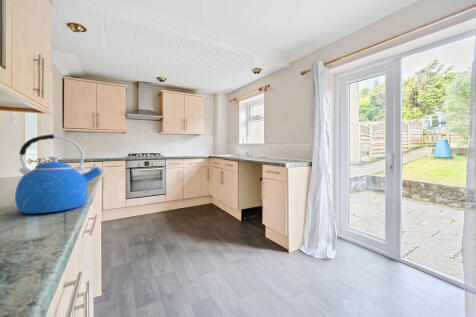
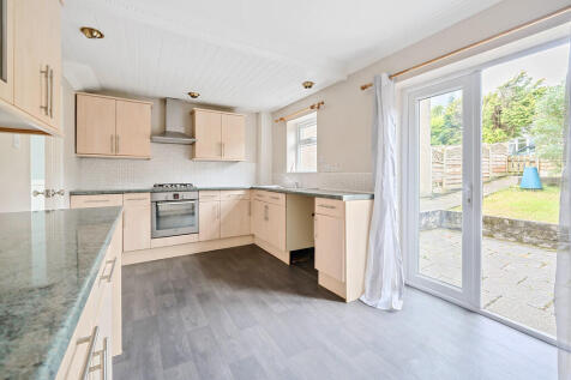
- kettle (63, 170)
